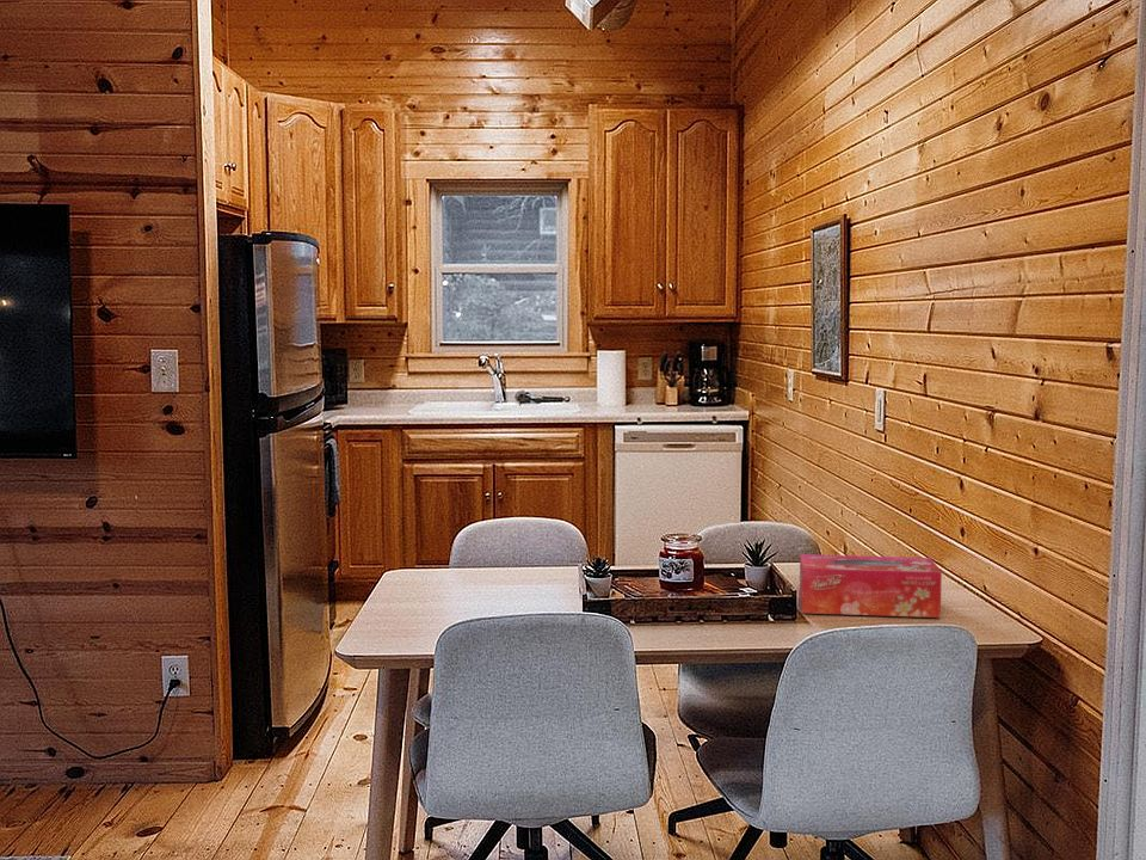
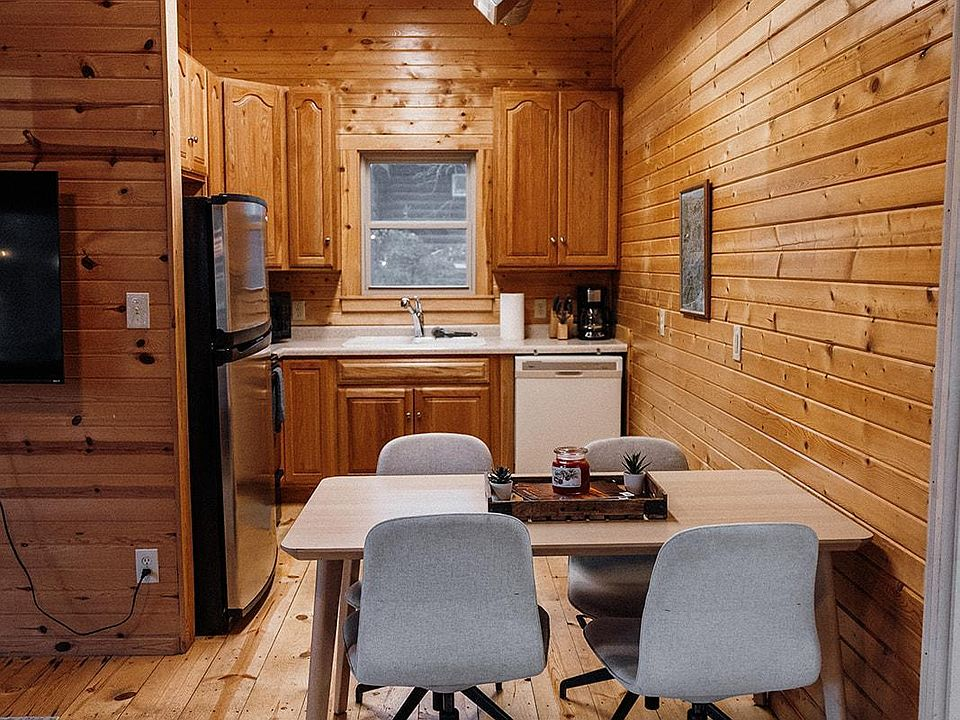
- tissue box (867, 584)
